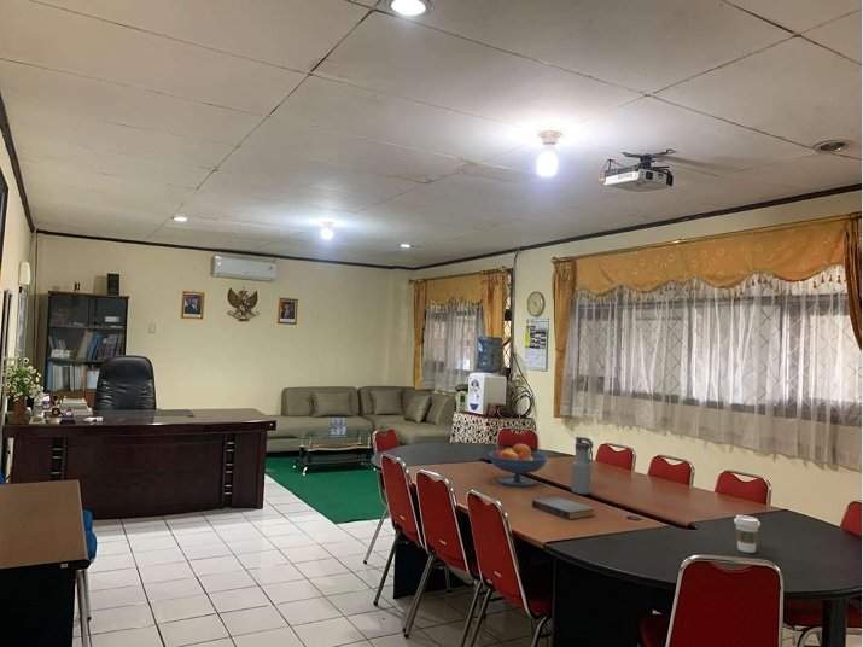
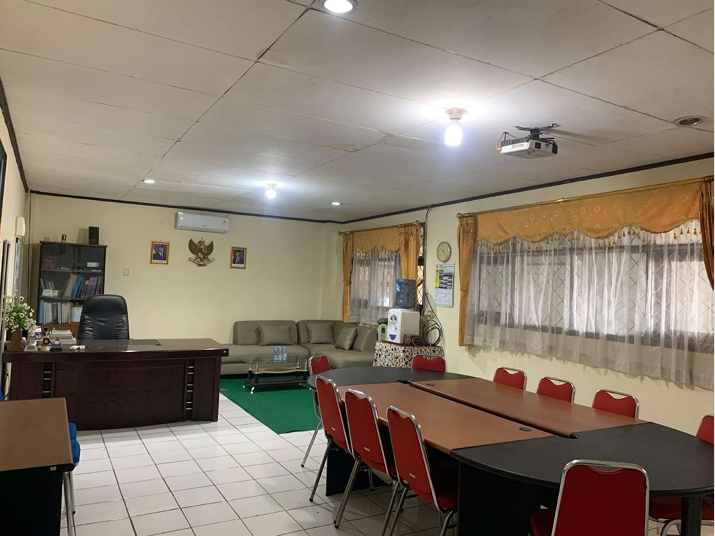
- fruit bowl (518, 464)
- book (562, 507)
- water bottle (582, 465)
- coffee cup (746, 534)
